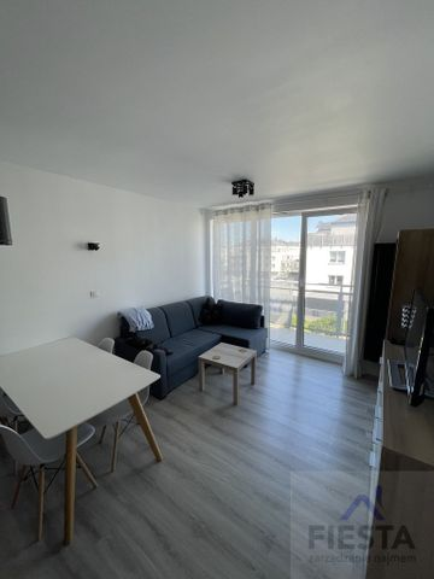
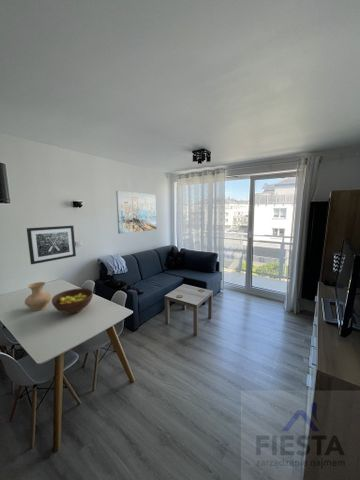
+ wall art (138, 212)
+ fruit bowl (73, 303)
+ vase (38, 296)
+ wall art (53, 243)
